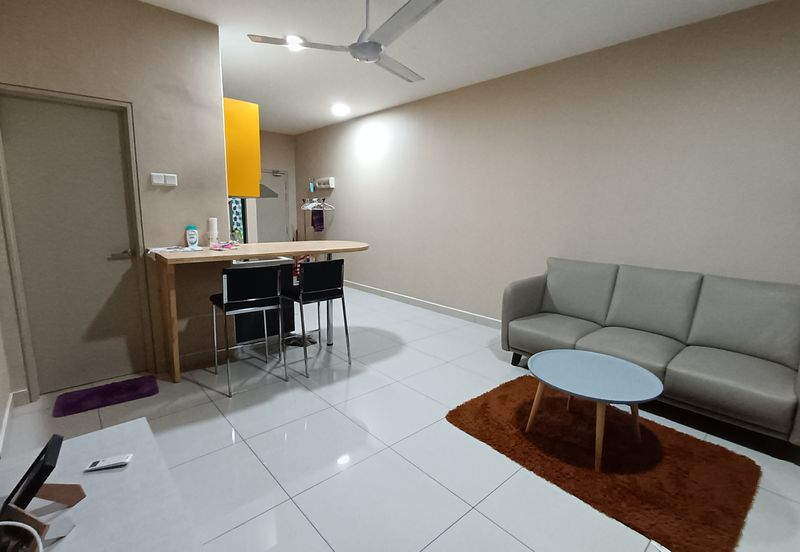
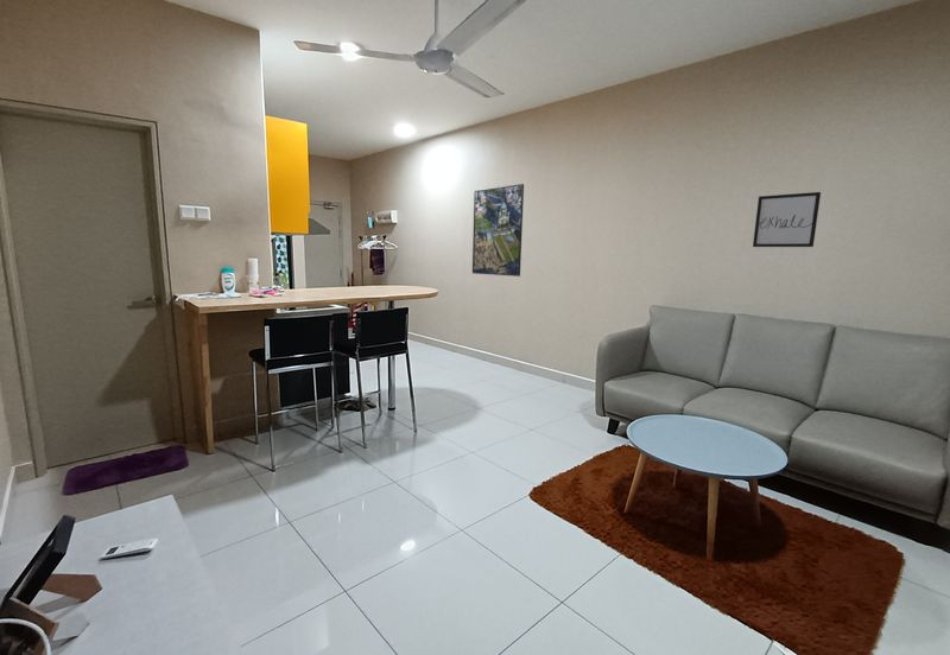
+ wall art (785, 221)
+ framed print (495, 231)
